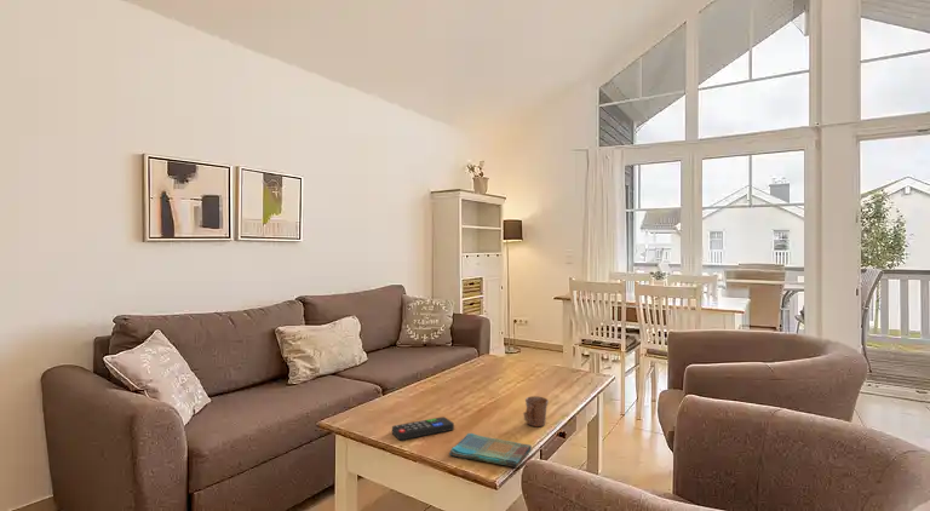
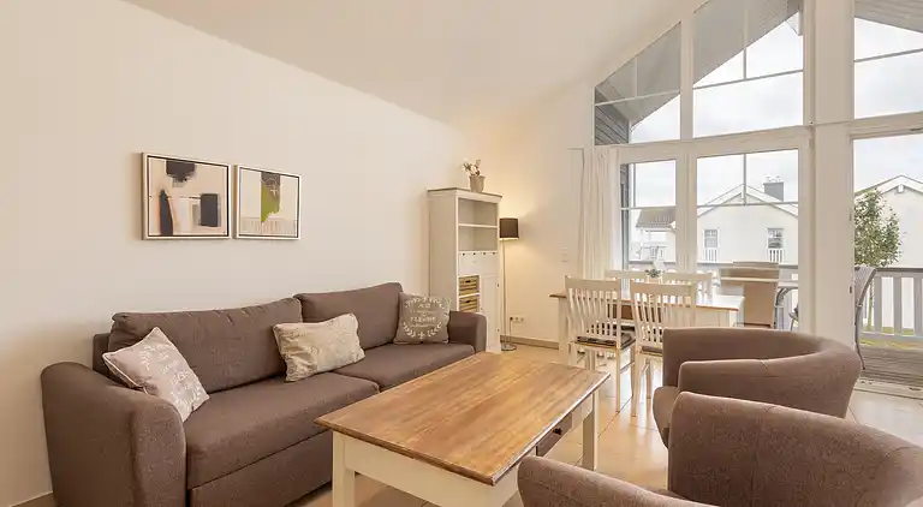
- remote control (423, 426)
- dish towel (490, 448)
- mug (534, 412)
